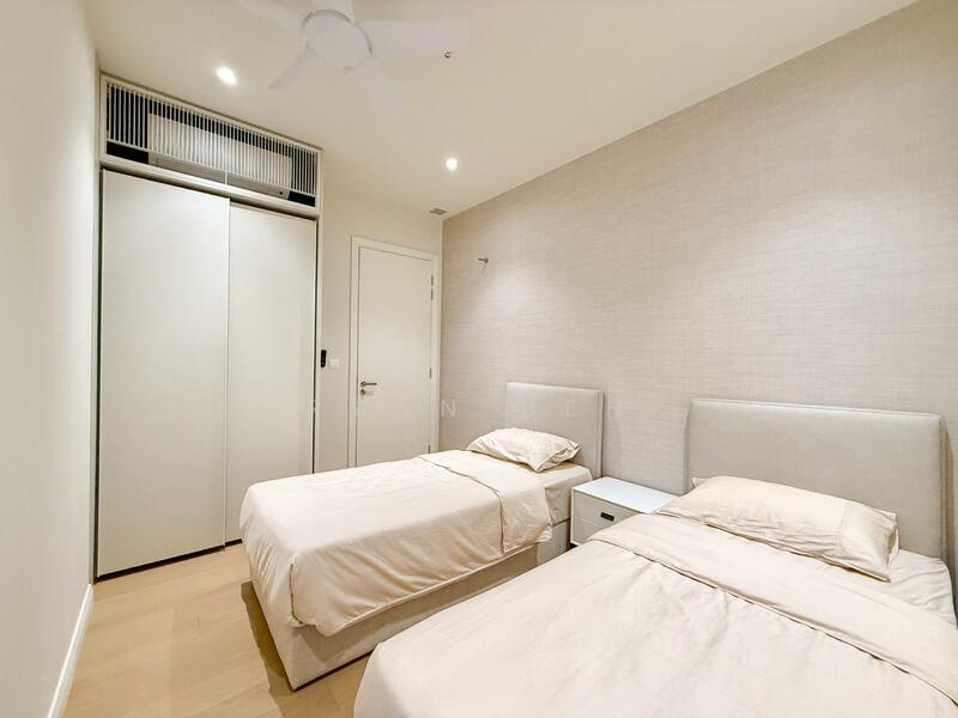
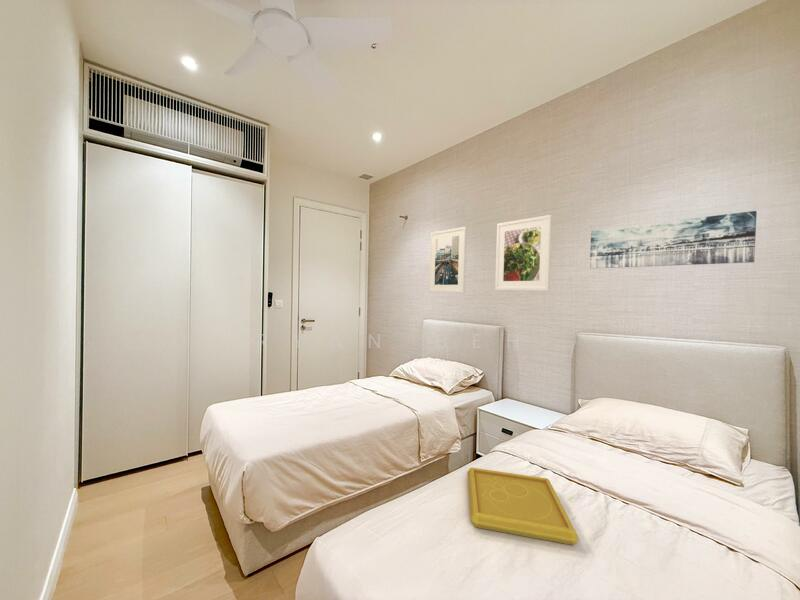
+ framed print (521, 255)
+ wall art (661, 244)
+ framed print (446, 261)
+ serving tray (514, 500)
